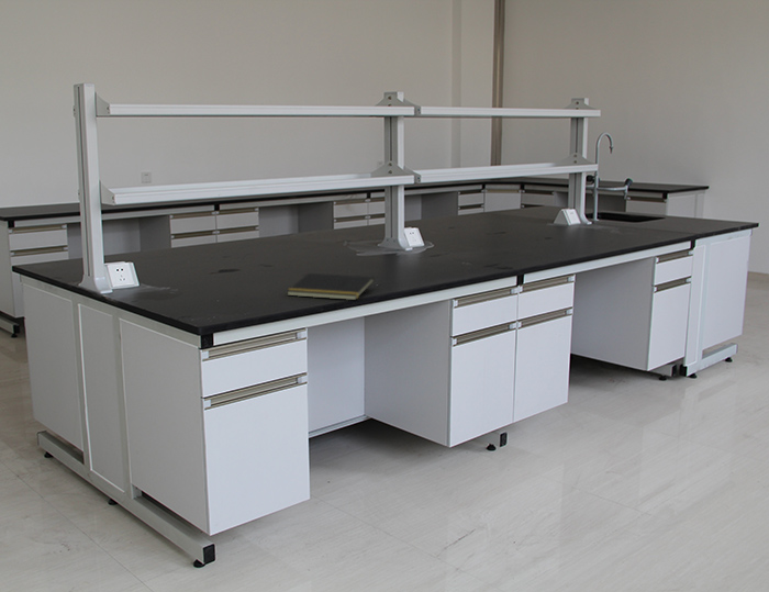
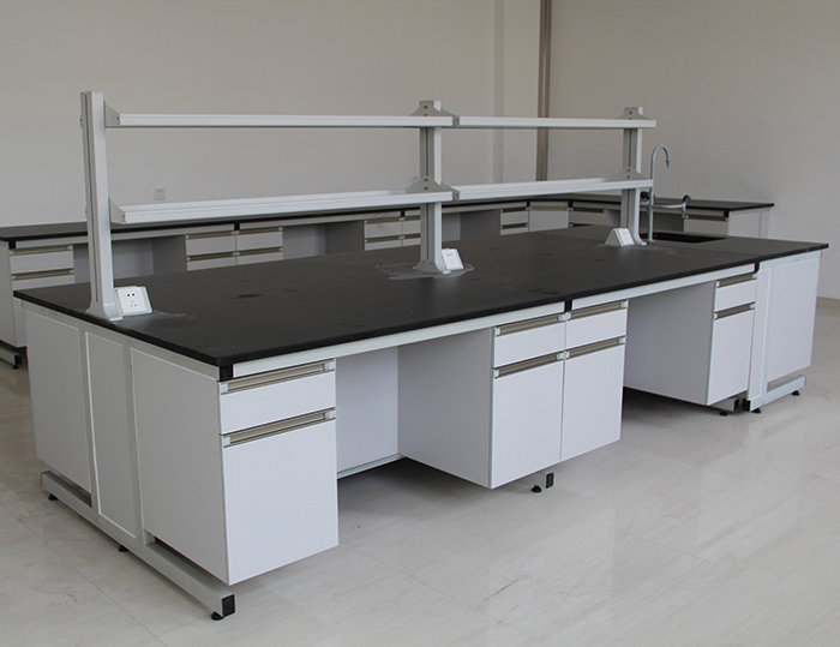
- notepad (331, 286)
